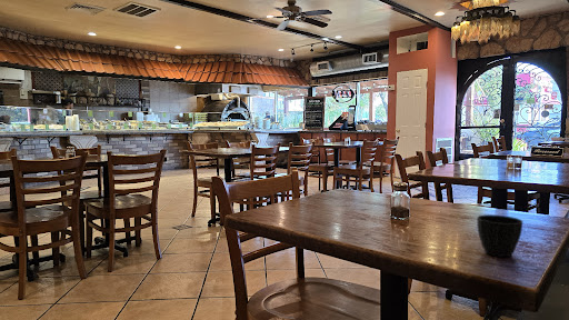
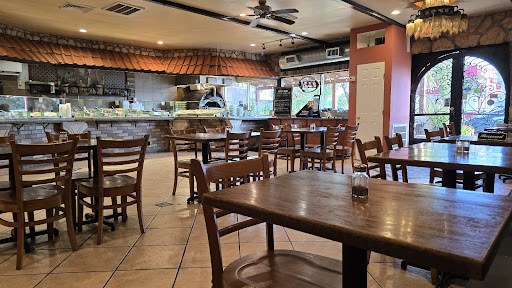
- cup (497, 236)
